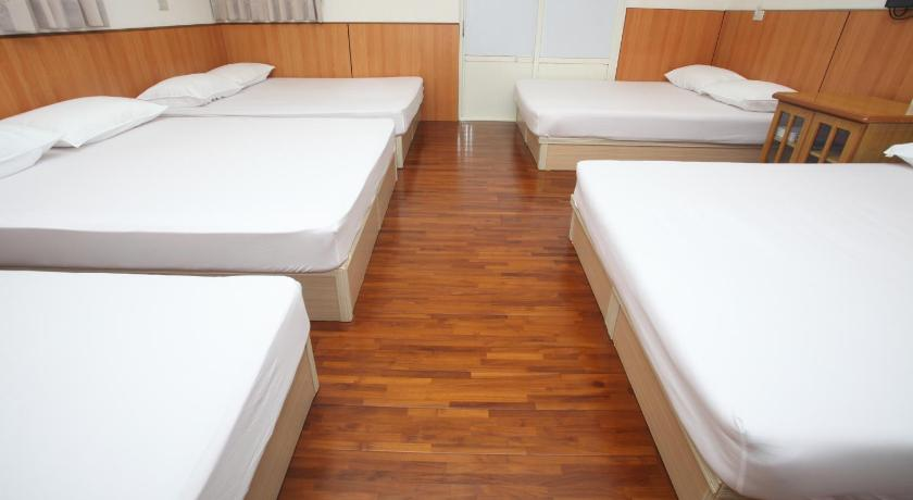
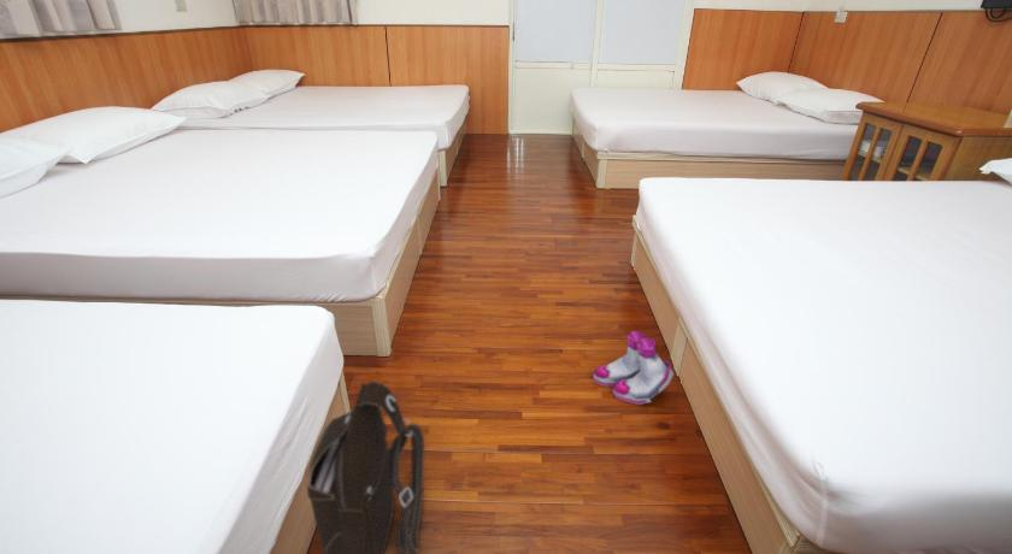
+ shoulder bag (367, 458)
+ boots (634, 361)
